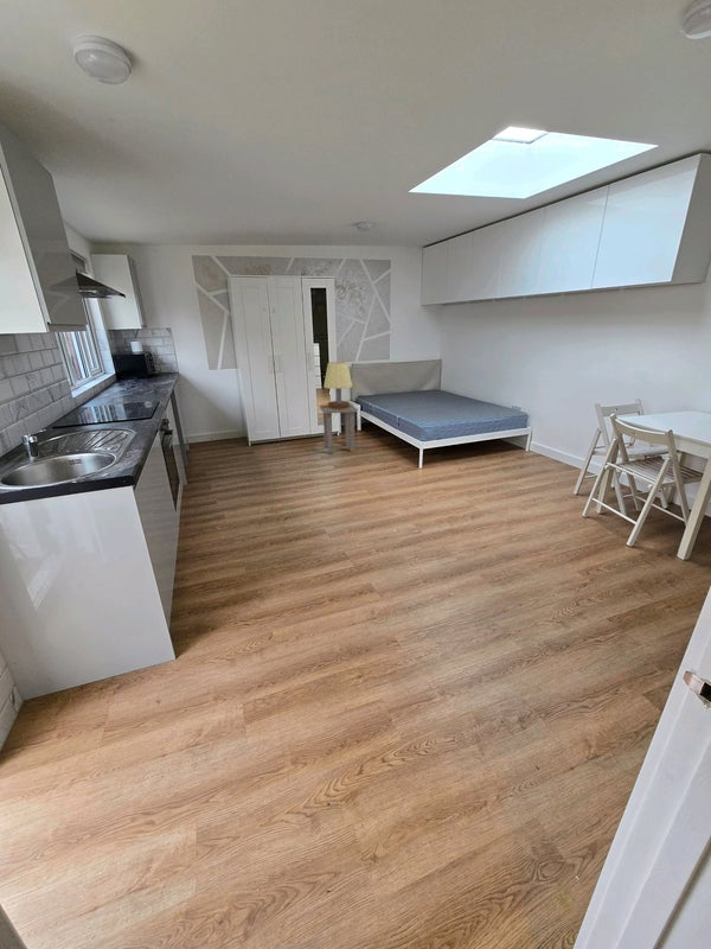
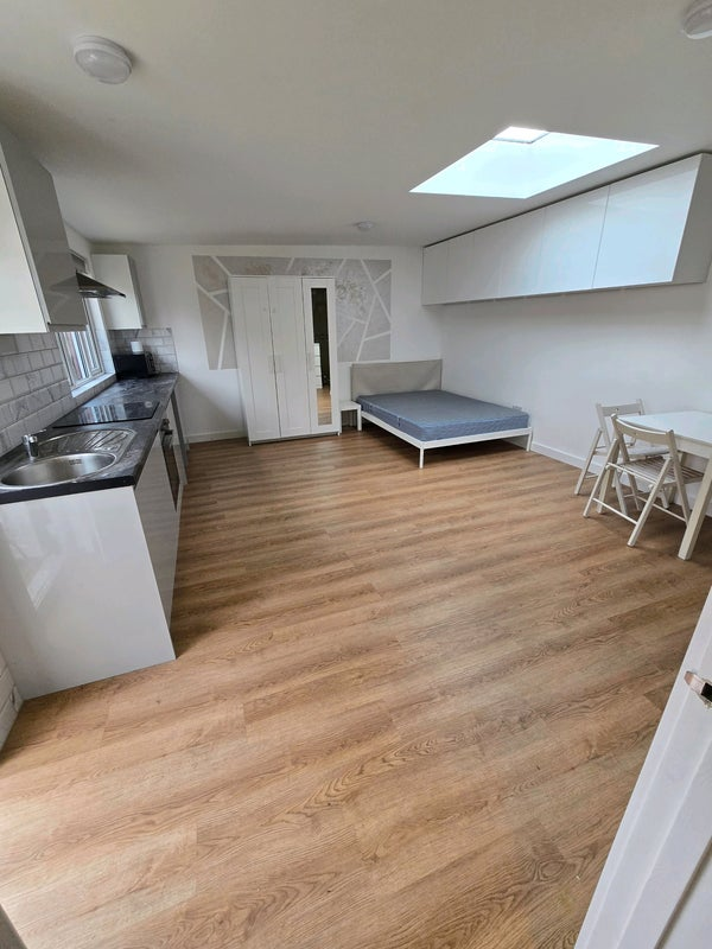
- table lamp (338, 384)
- side table (345, 428)
